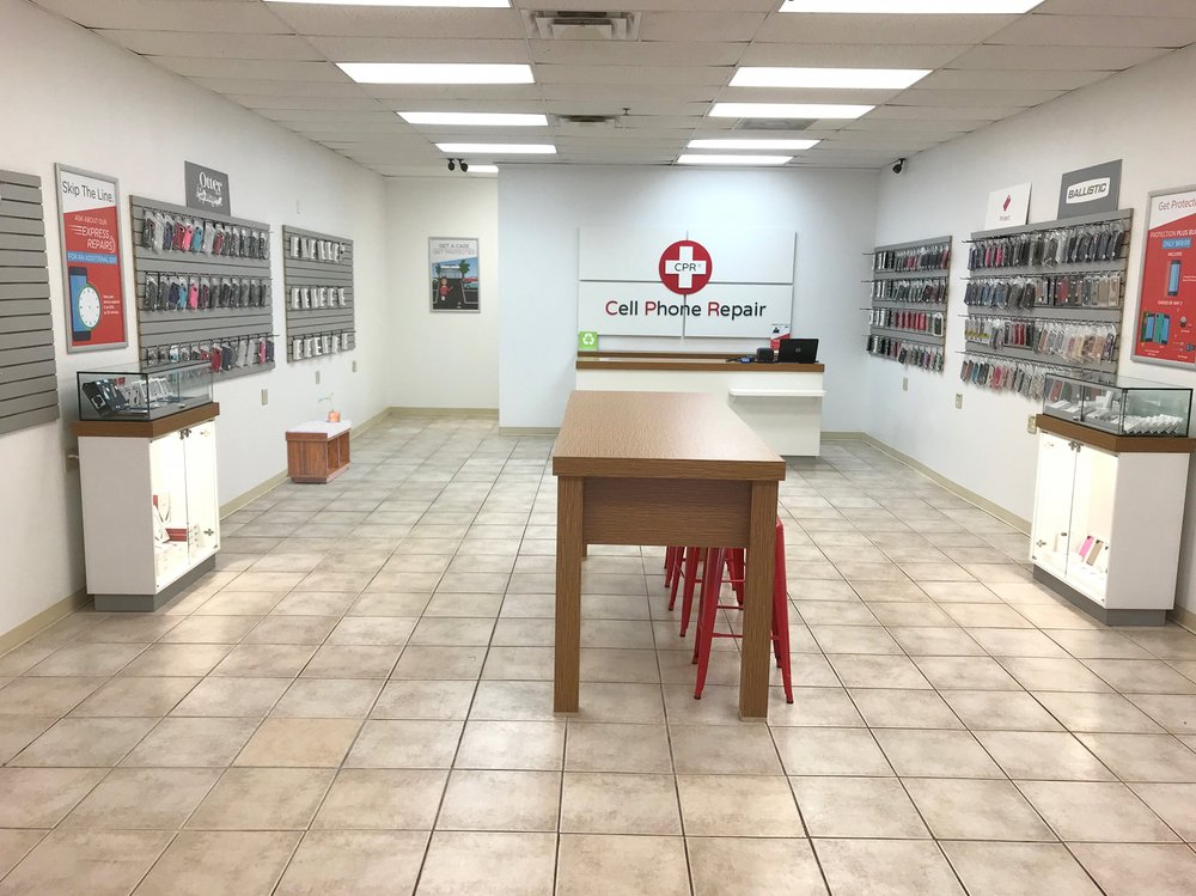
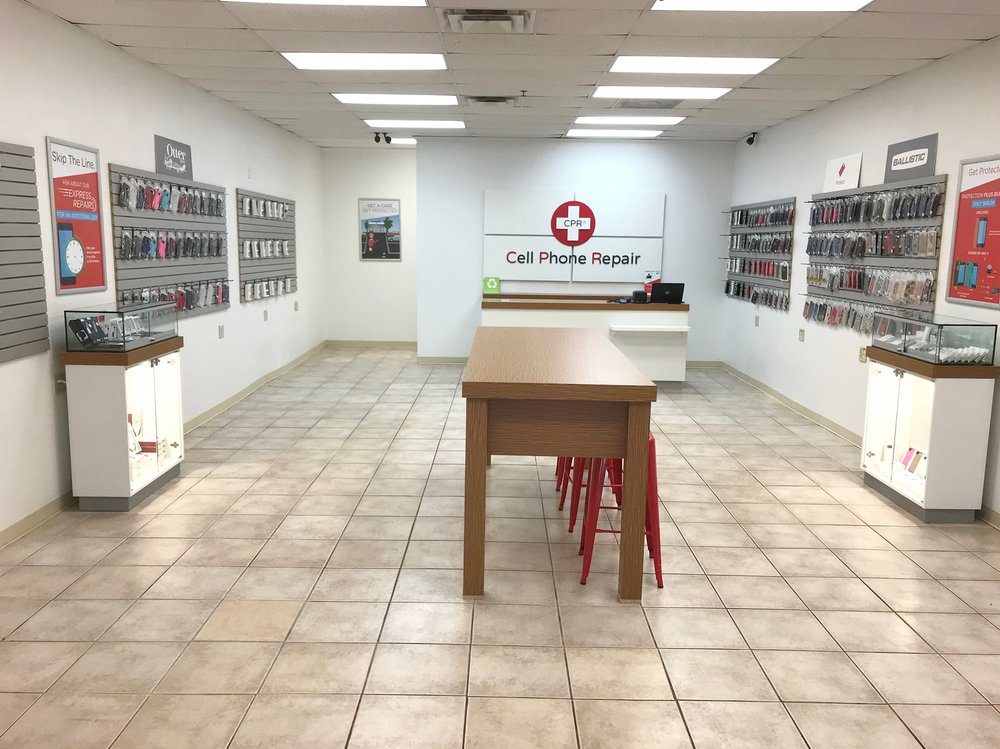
- bench (321, 449)
- potted plant (331, 407)
